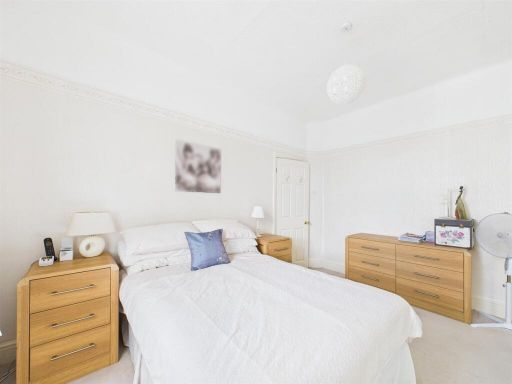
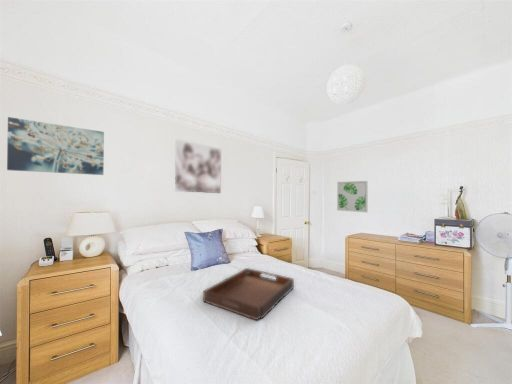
+ wall art (60, 149)
+ wall art (351, 196)
+ serving tray (251, 289)
